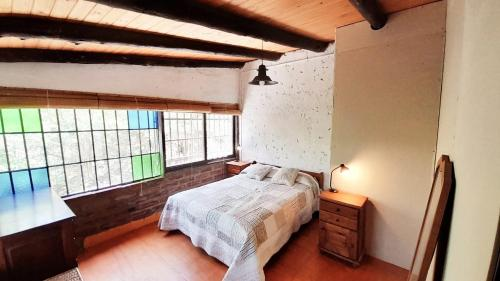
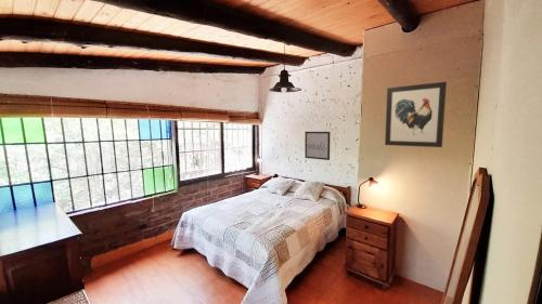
+ wall art (317, 145)
+ wall art (413, 116)
